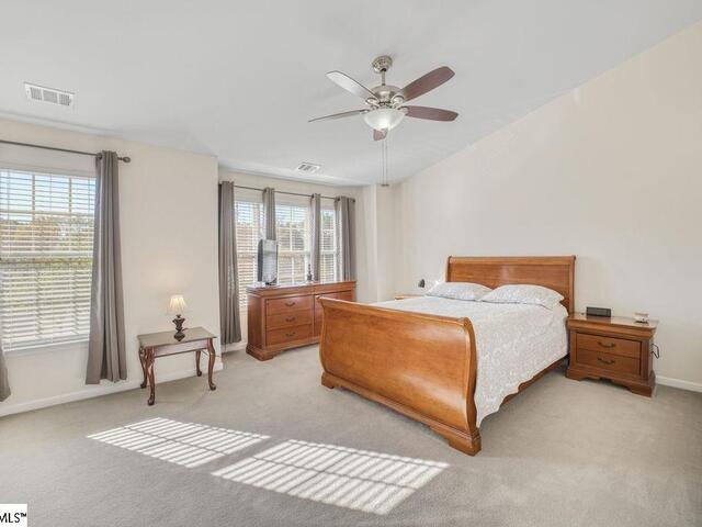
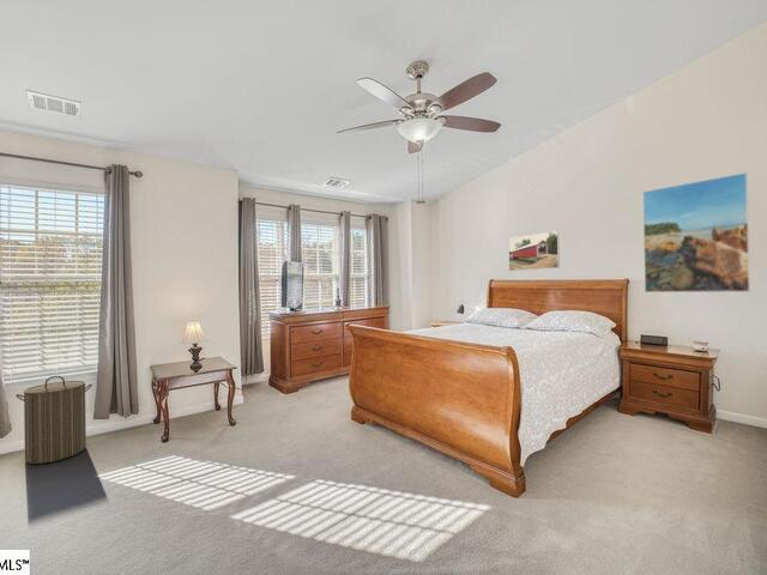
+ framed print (532, 252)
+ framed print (691, 237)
+ laundry hamper (56, 414)
